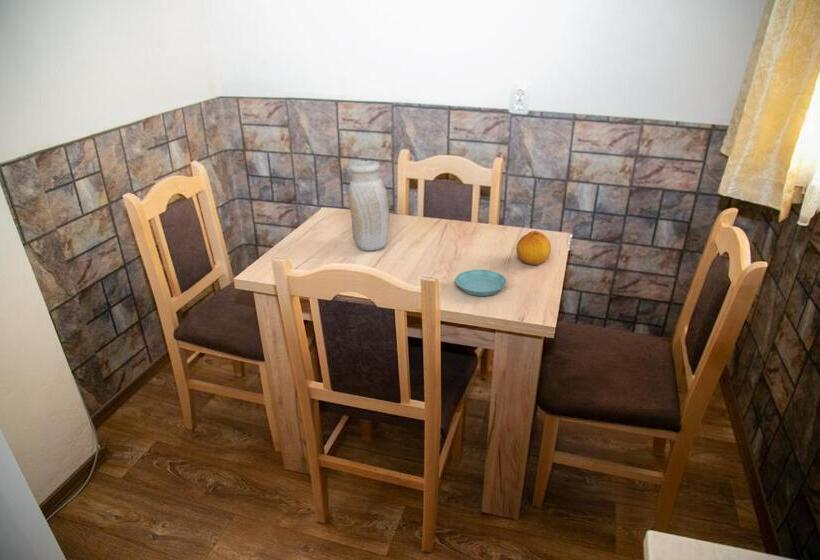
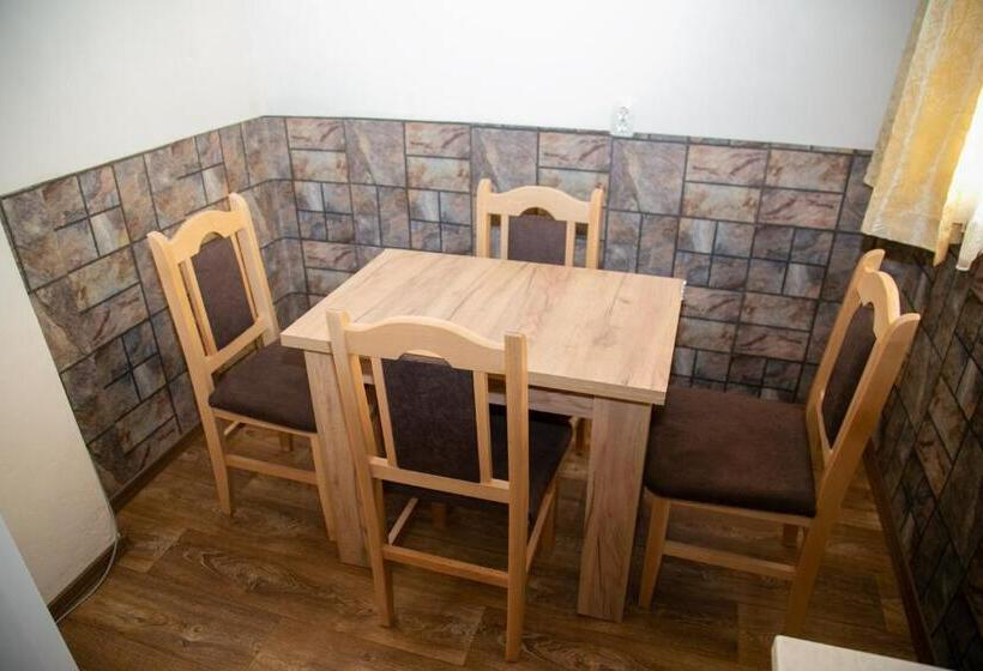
- saucer (480, 284)
- fruit (533, 246)
- vase (383, 209)
